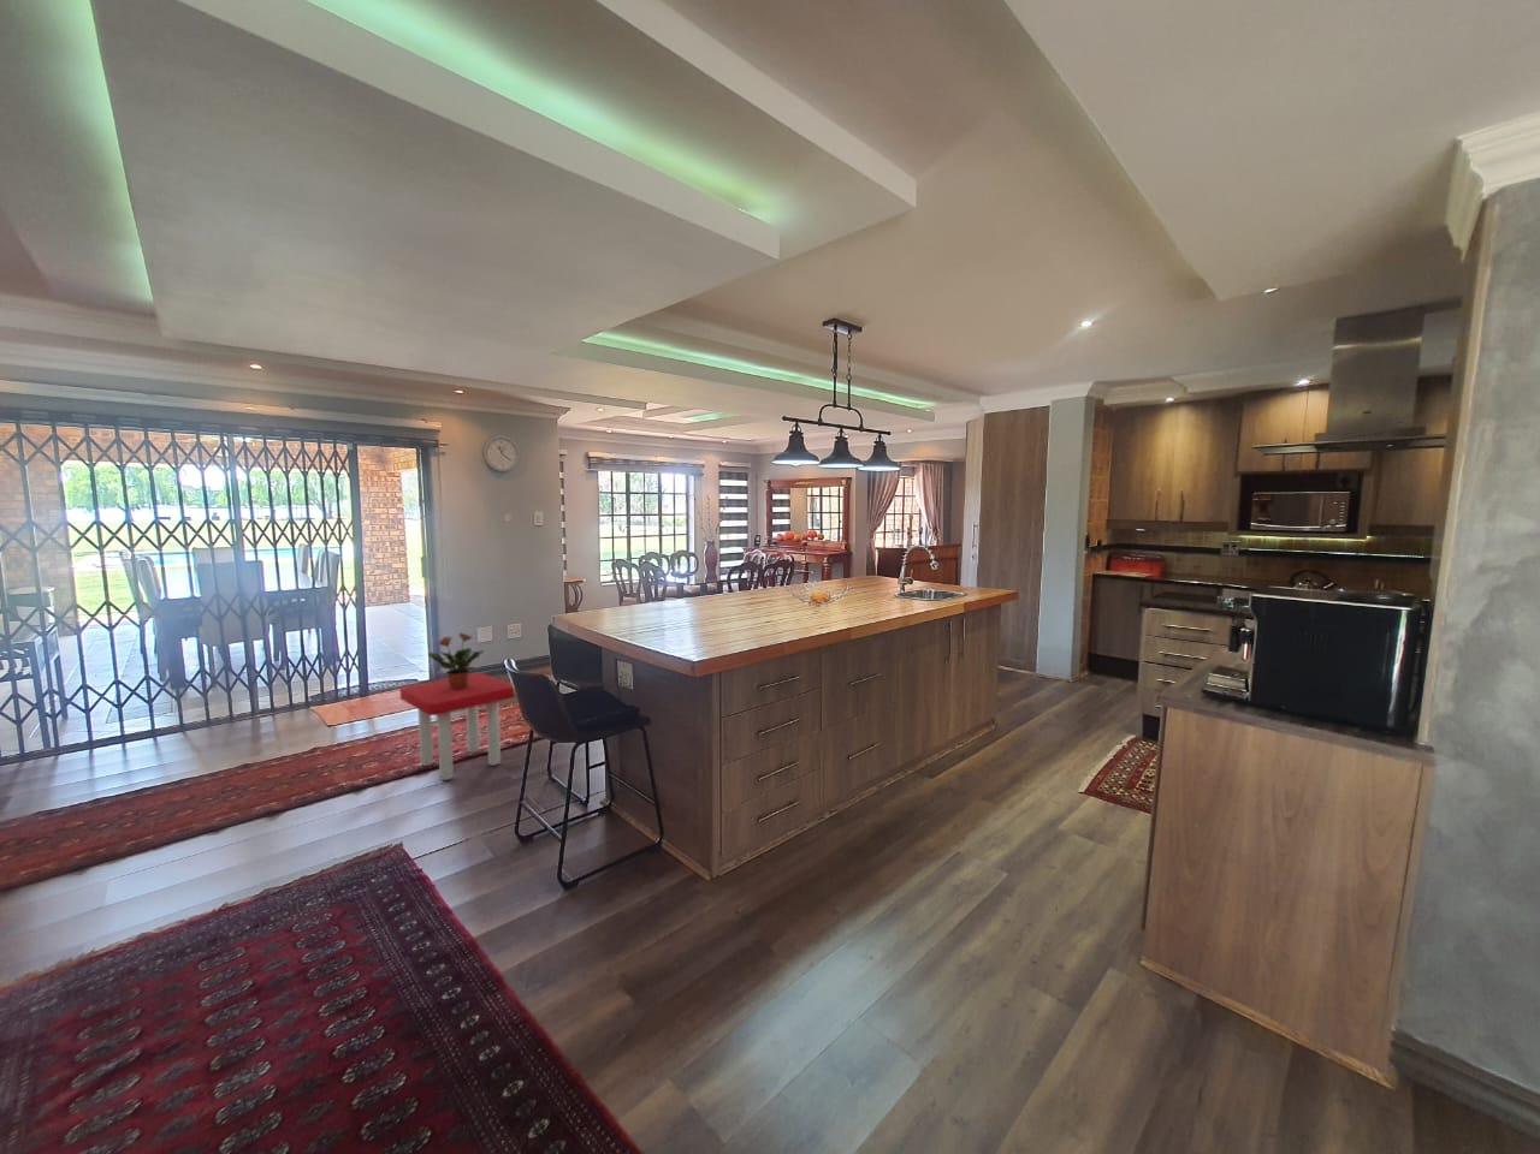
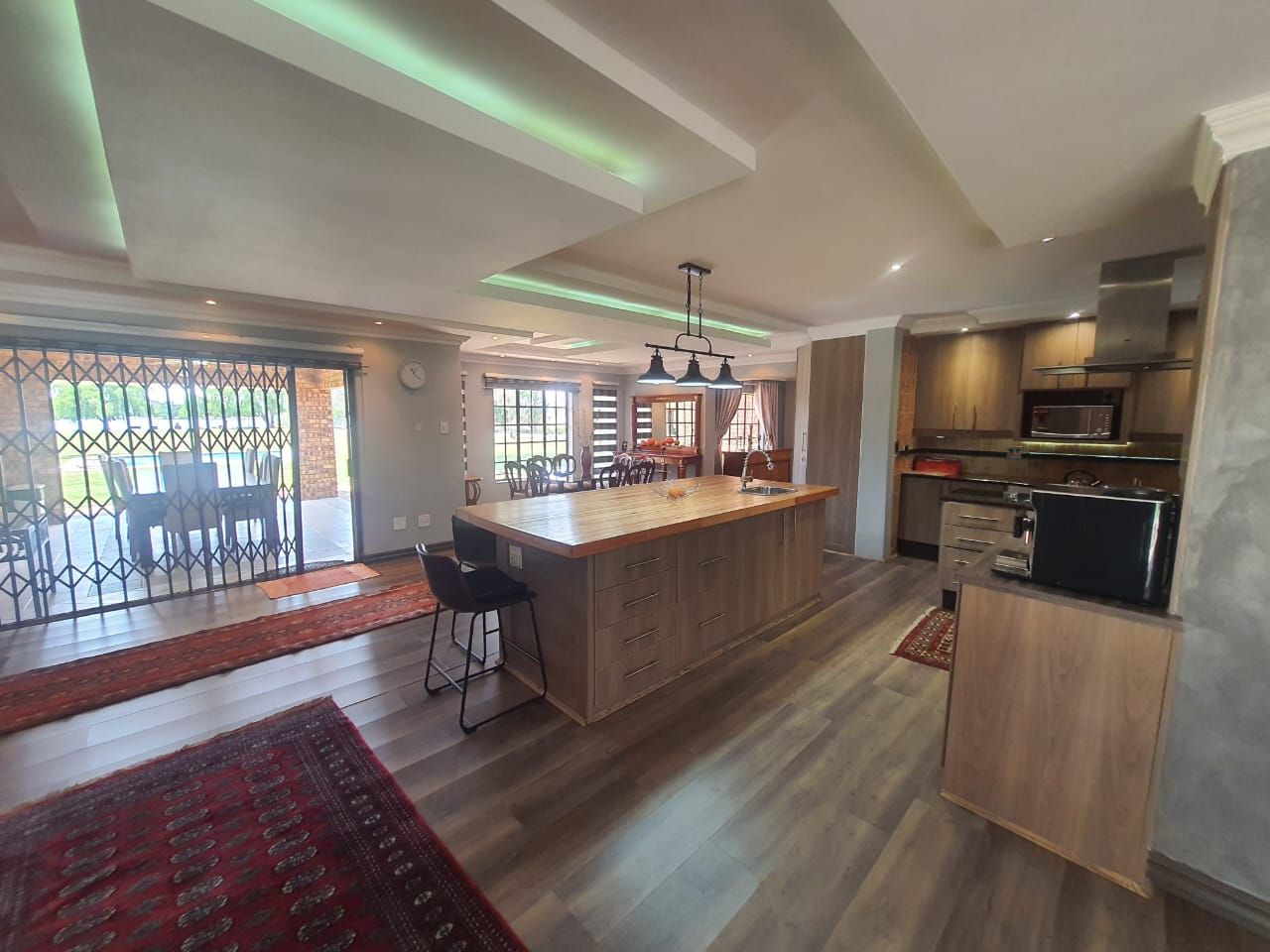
- stool (467, 725)
- potted plant (456, 659)
